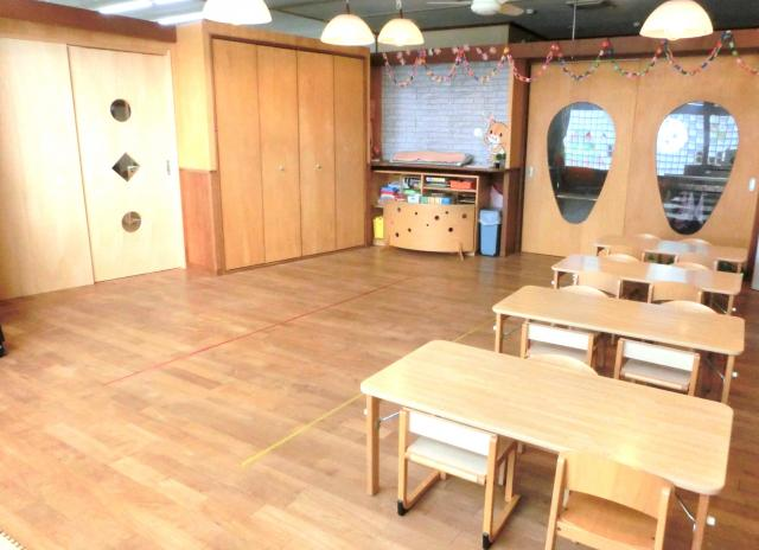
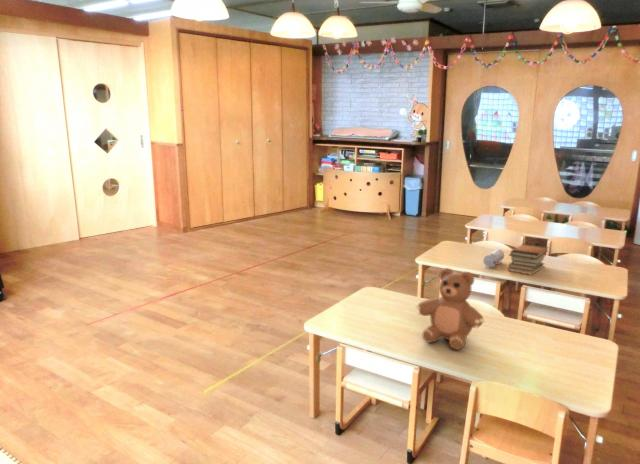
+ book stack (528, 258)
+ teddy bear (451, 306)
+ pencil case (493, 257)
